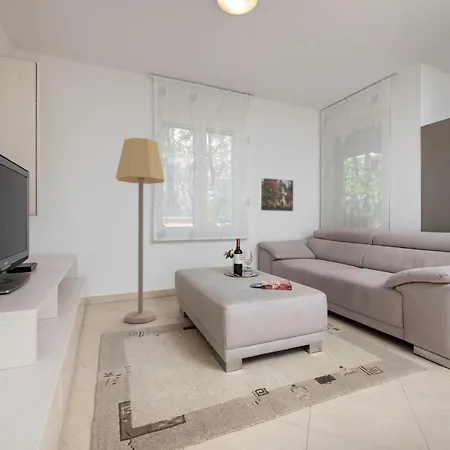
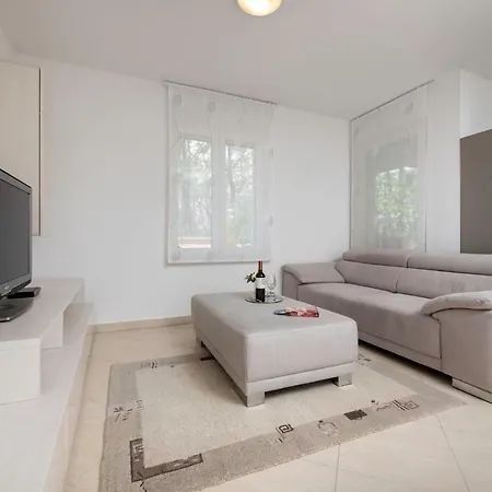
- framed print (276, 195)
- lamp (140, 230)
